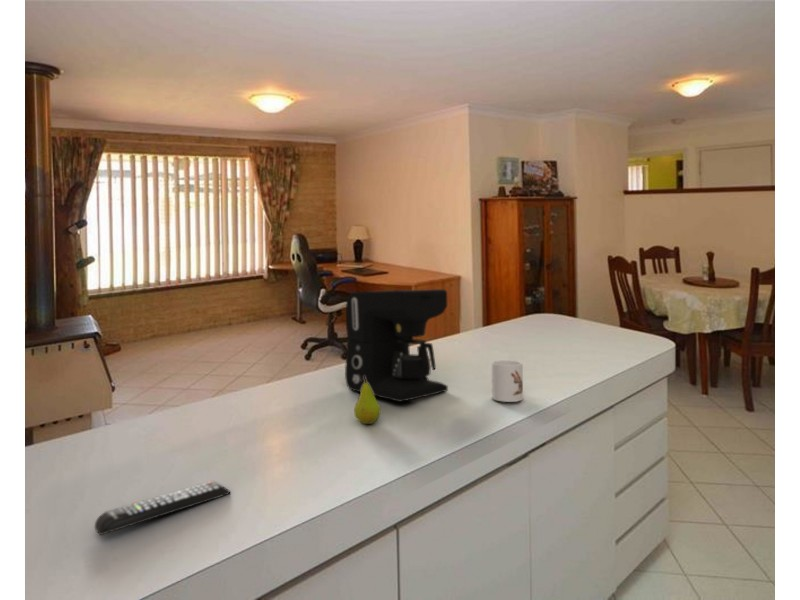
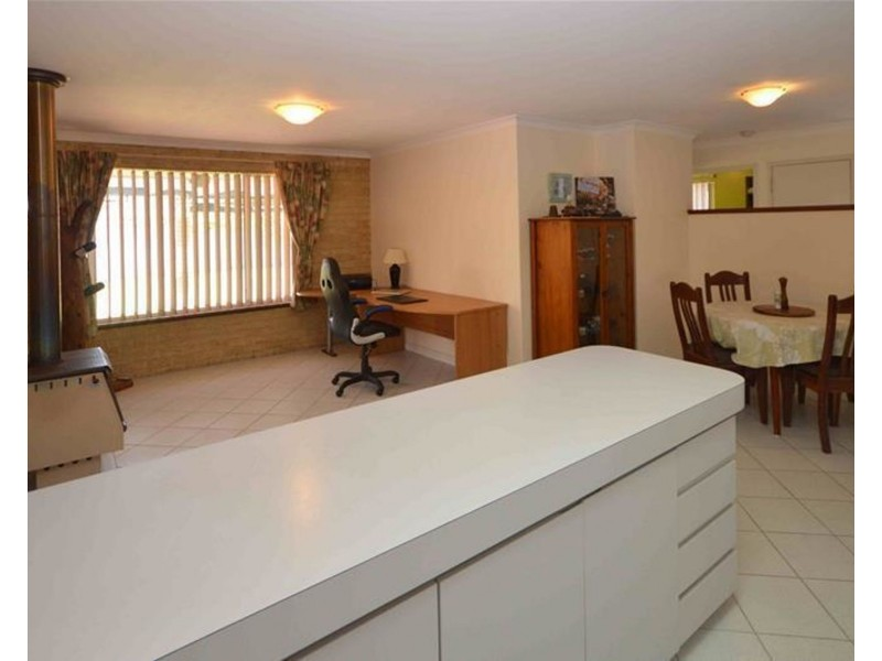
- remote control (167, 505)
- mug (510, 379)
- coffee maker (397, 340)
- fruit (367, 399)
